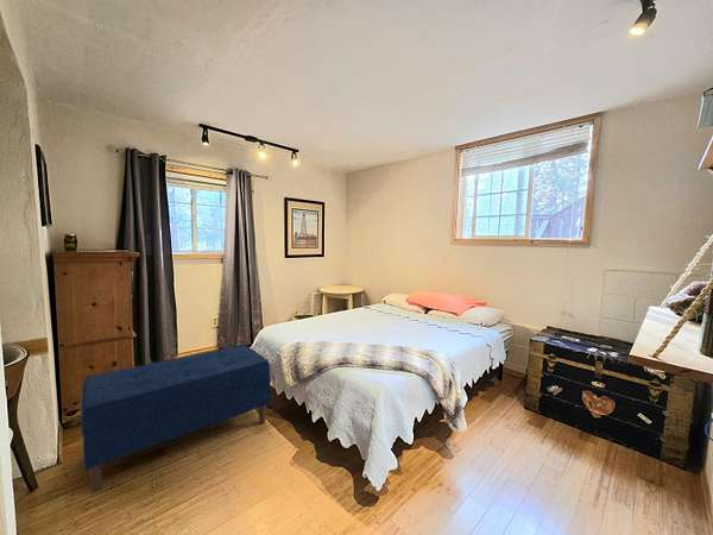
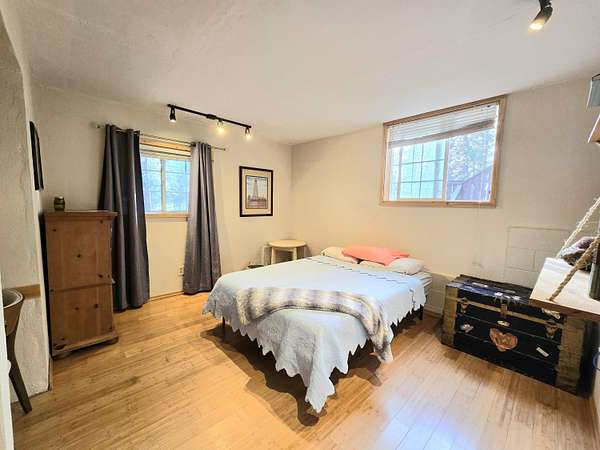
- bench (184, 402)
